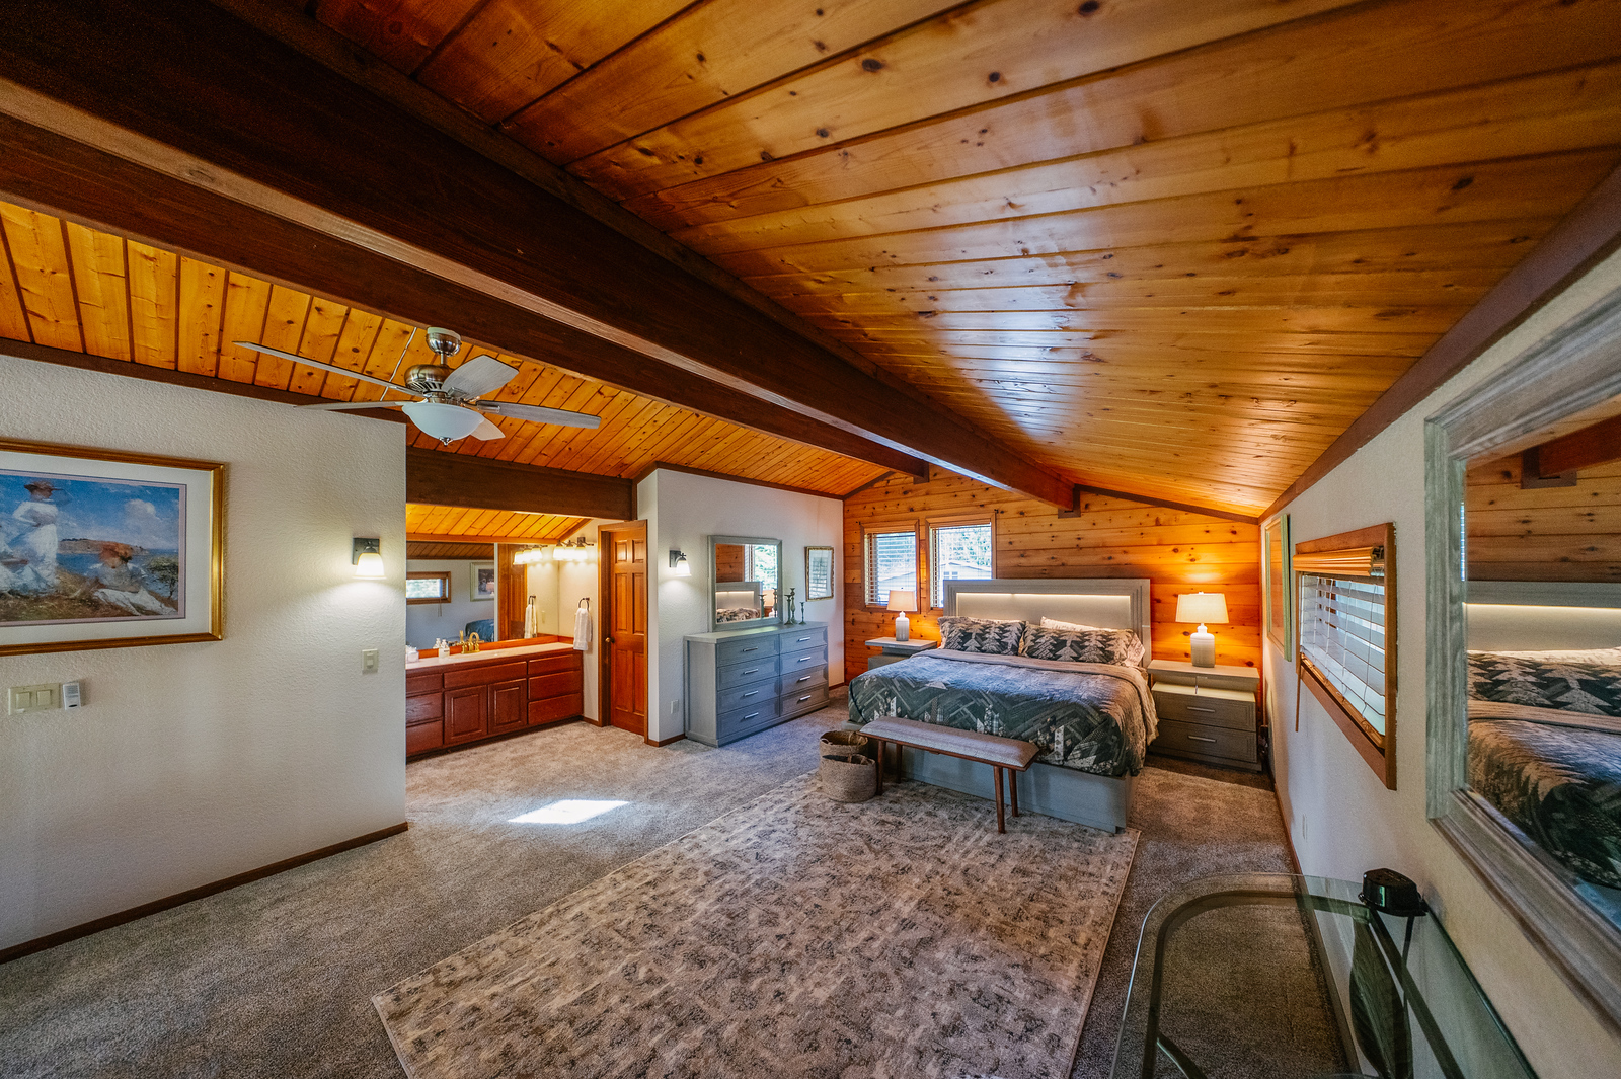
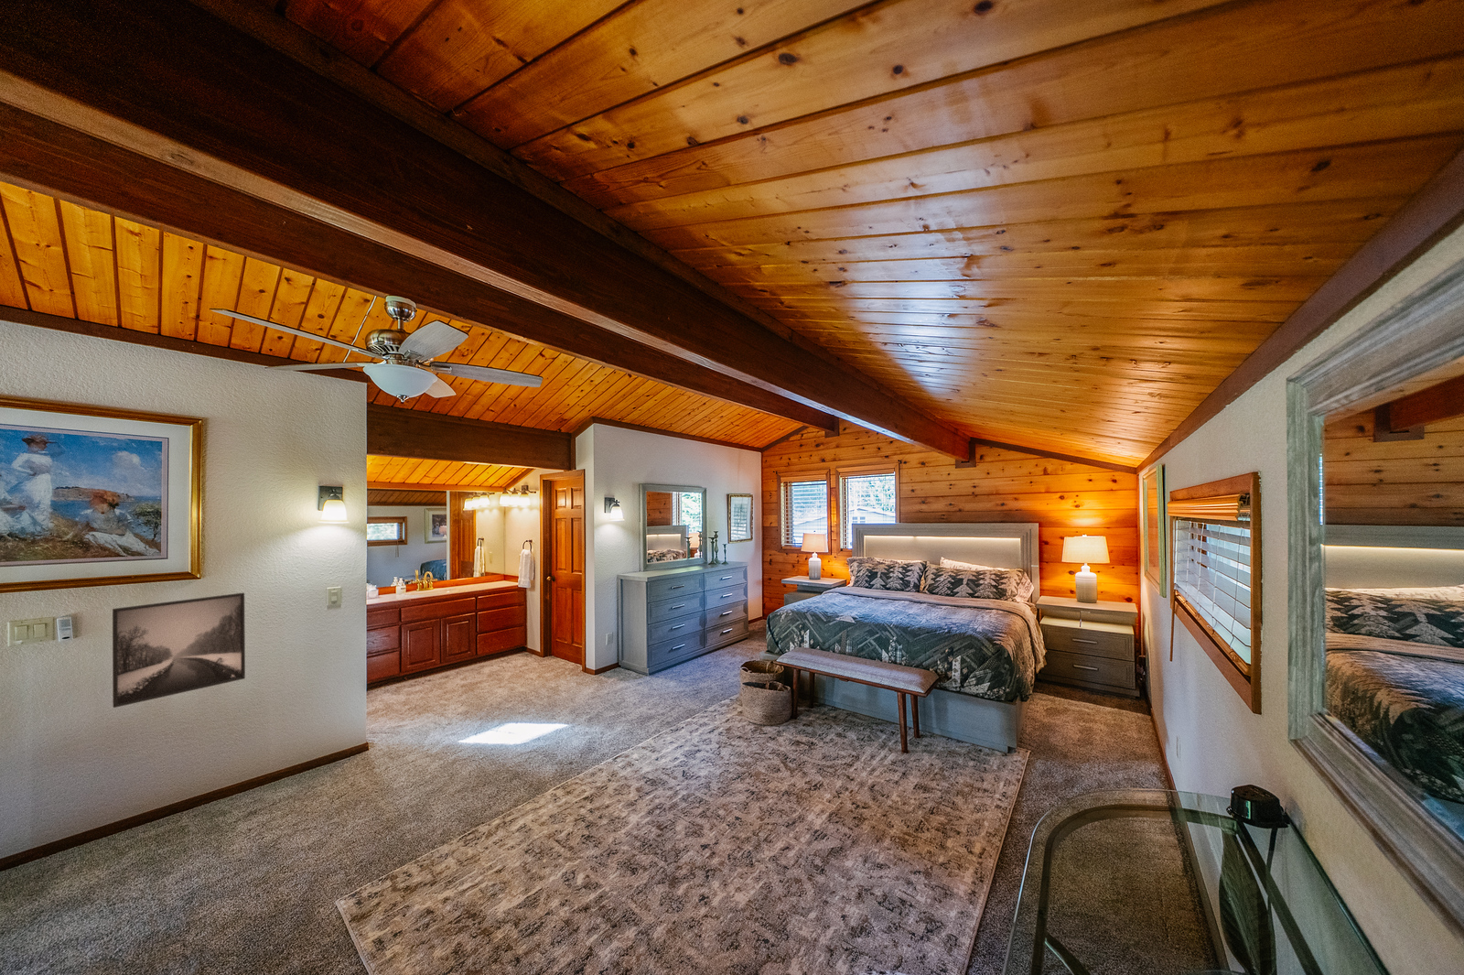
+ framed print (183, 645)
